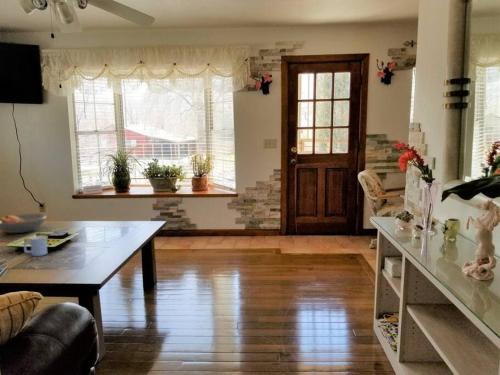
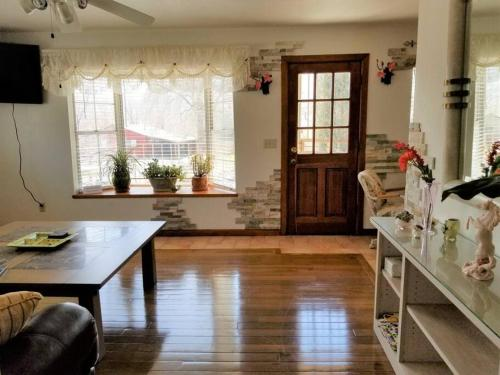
- mug (35, 246)
- fruit bowl (20, 222)
